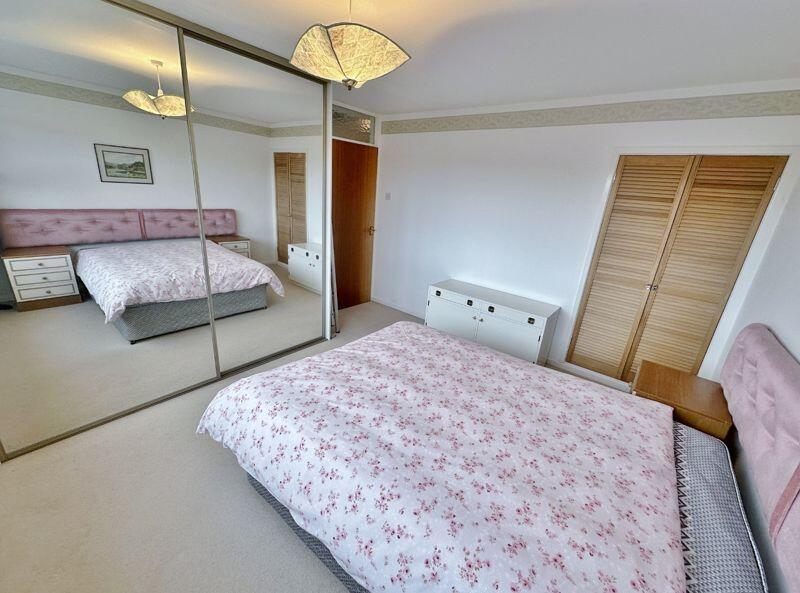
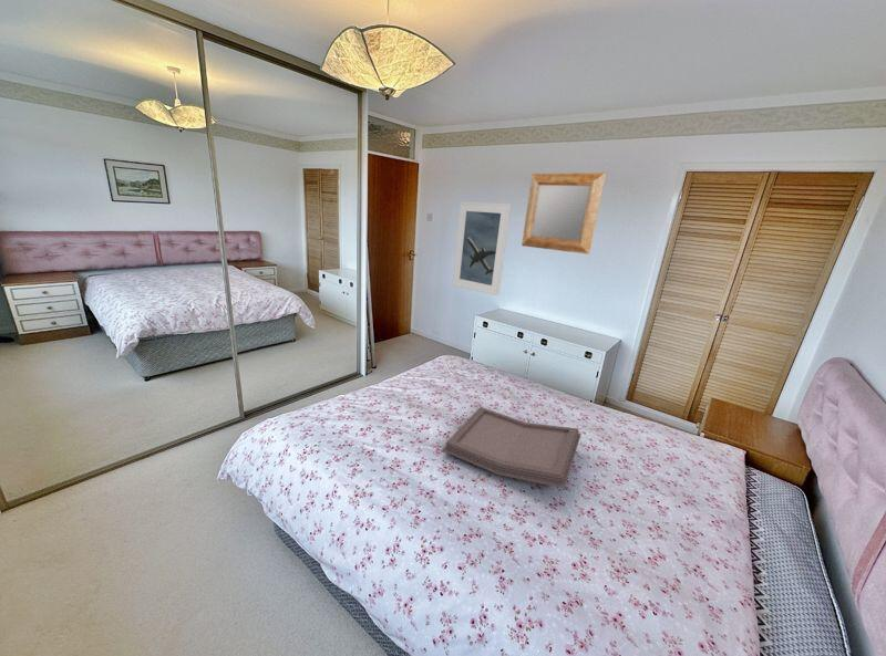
+ mirror (558, 212)
+ serving tray (514, 441)
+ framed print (478, 248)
